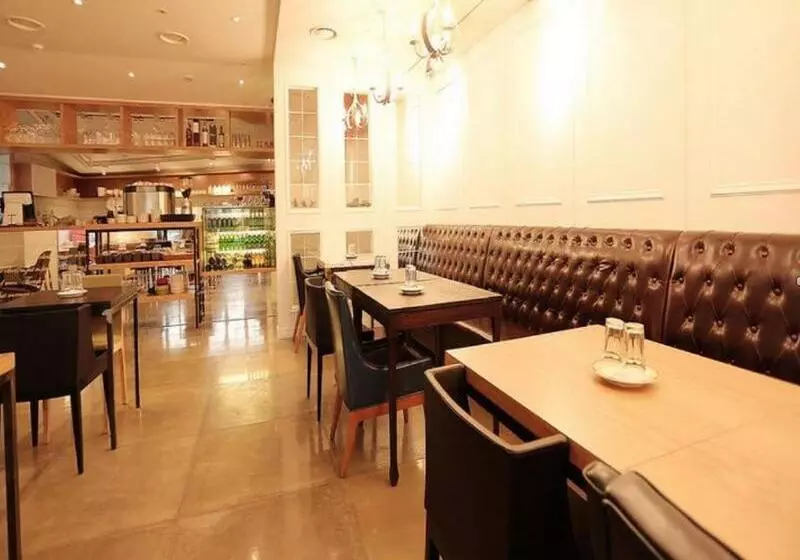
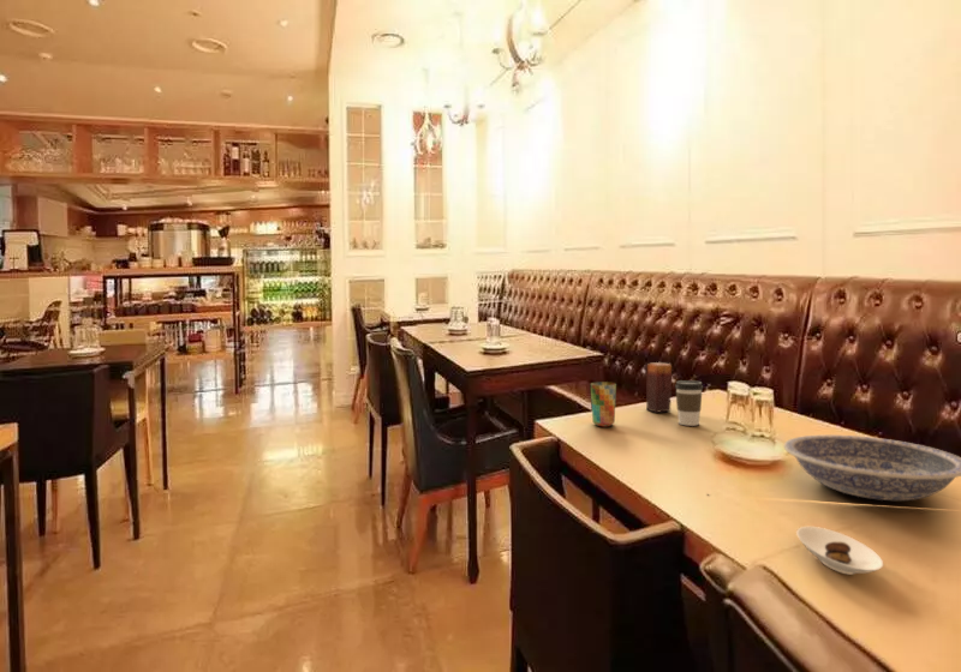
+ saucer (836, 552)
+ candle (658, 386)
+ bowl (869, 473)
+ cup (603, 403)
+ coffee cup (688, 402)
